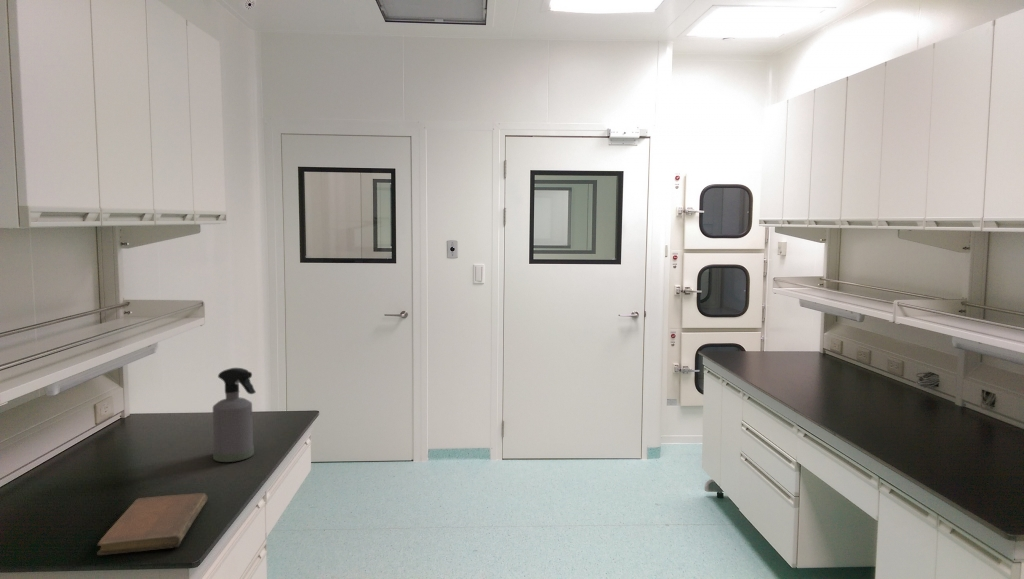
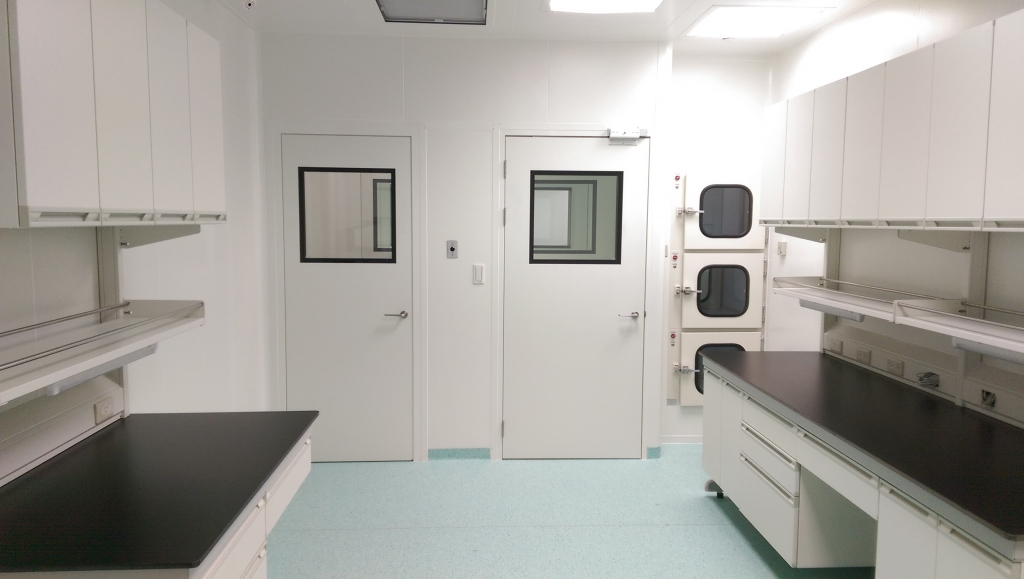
- spray bottle (235, 412)
- notebook (157, 520)
